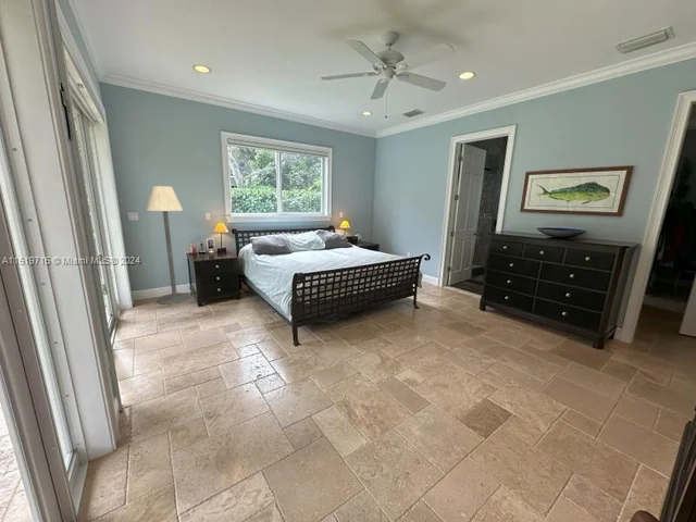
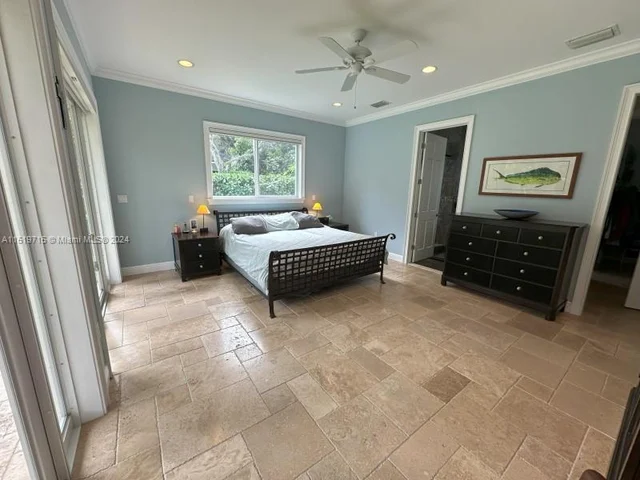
- floor lamp (169, 245)
